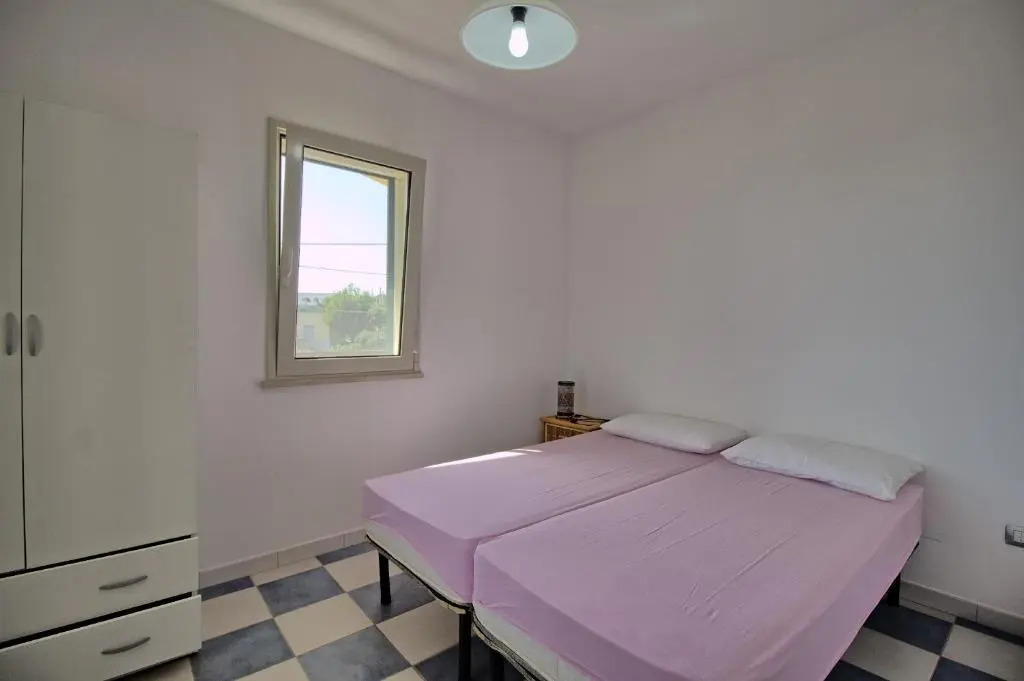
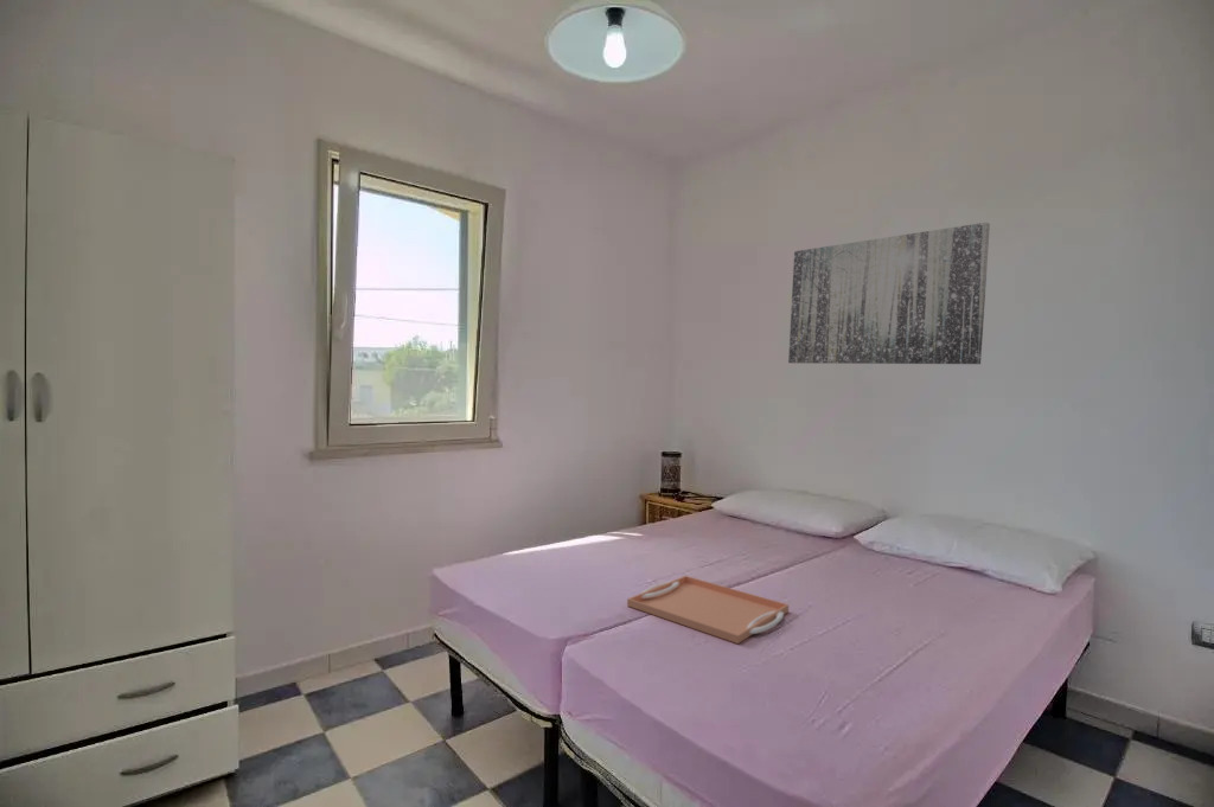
+ wall art (876, 301)
+ serving tray (708, 604)
